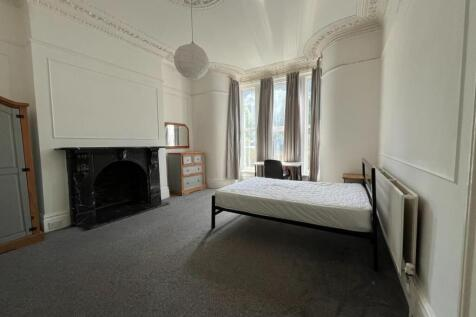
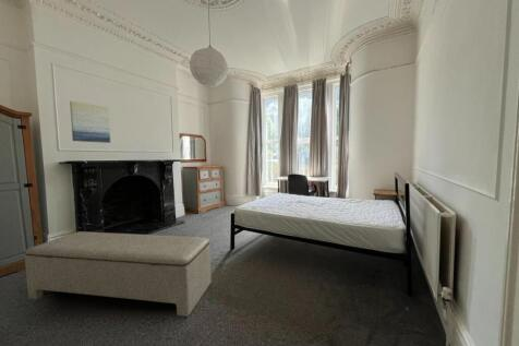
+ wall art (90, 123)
+ bench (123, 265)
